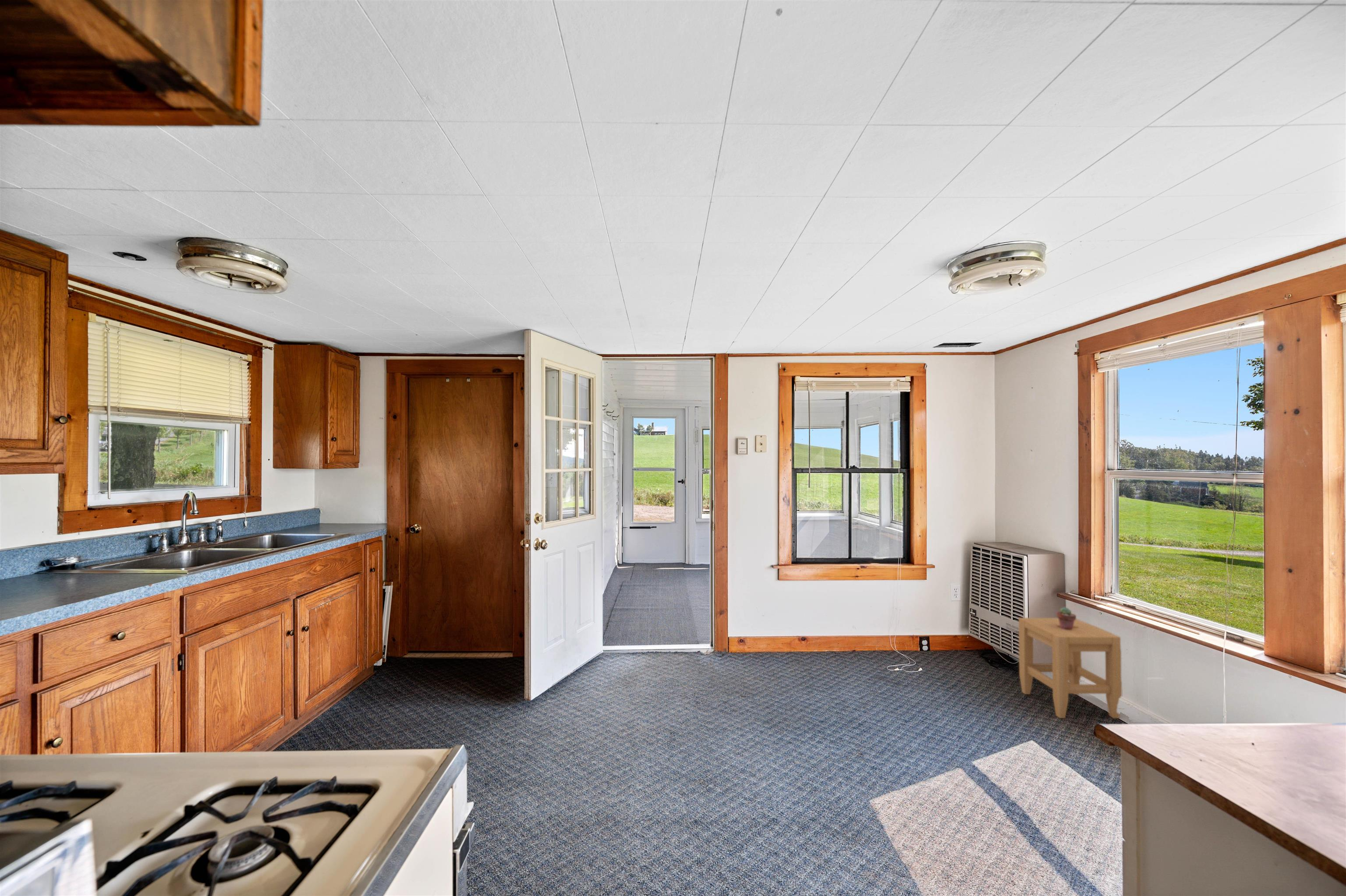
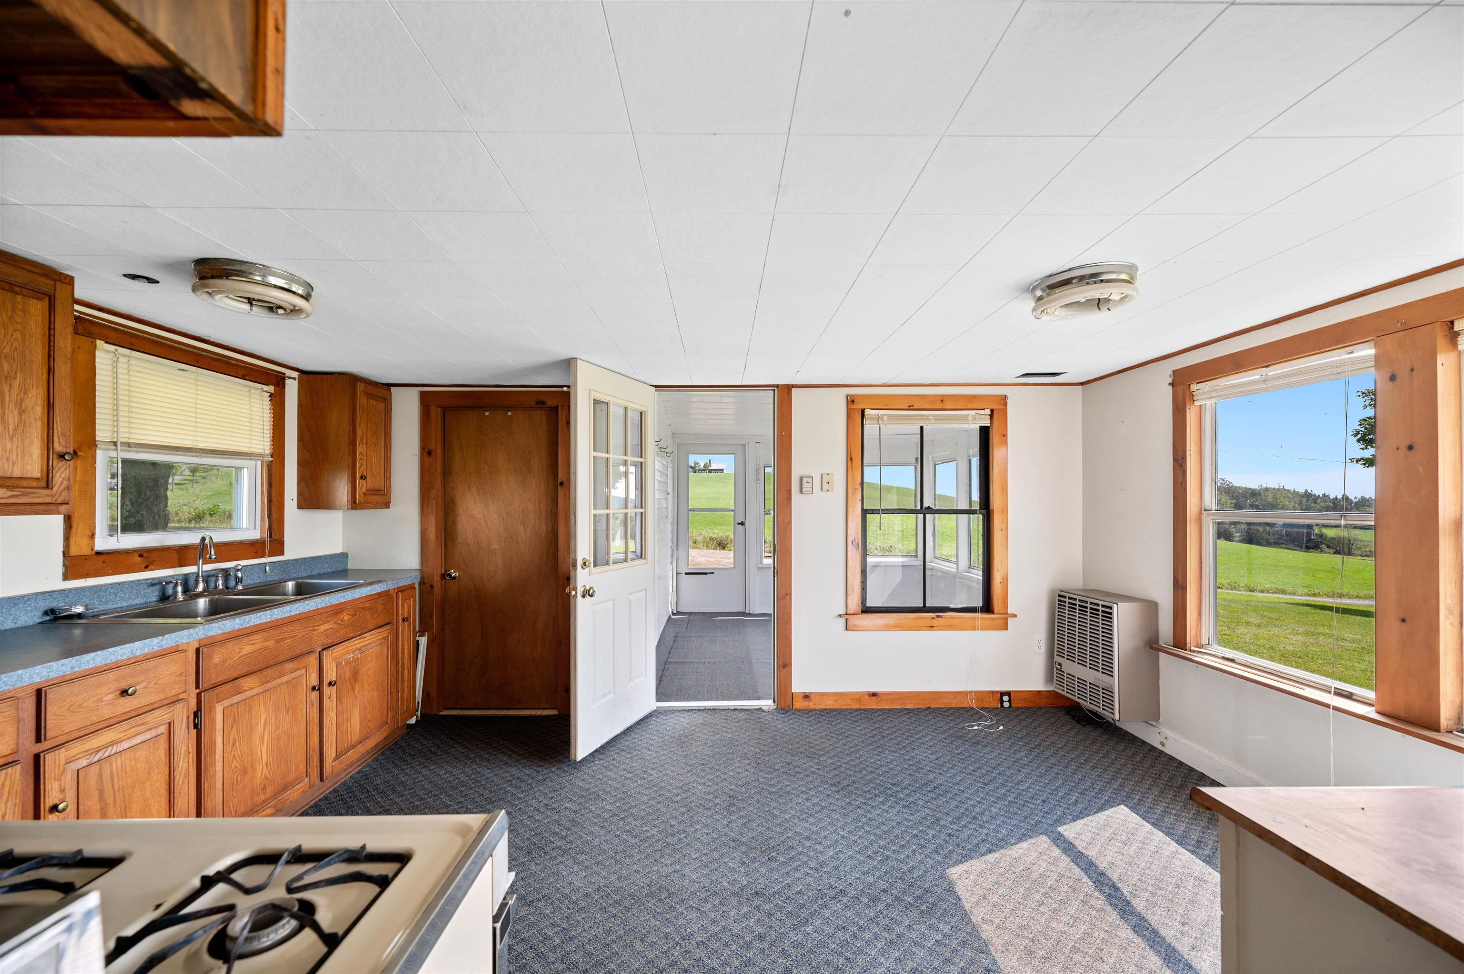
- stool (1068, 666)
- potted succulent (1066, 617)
